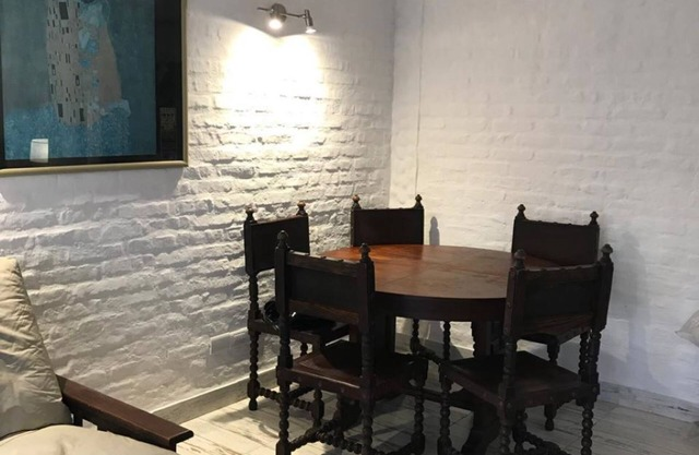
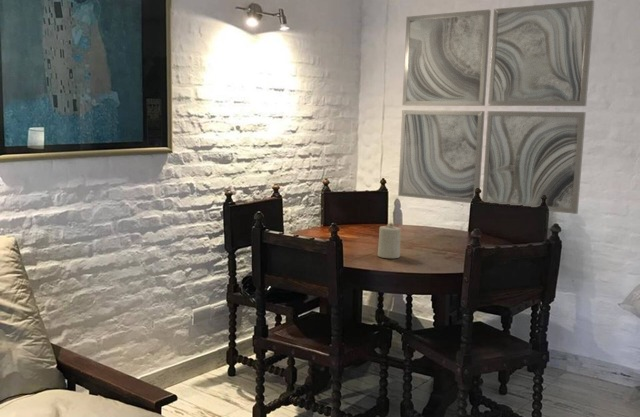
+ wall art (484, 105)
+ candle (389, 239)
